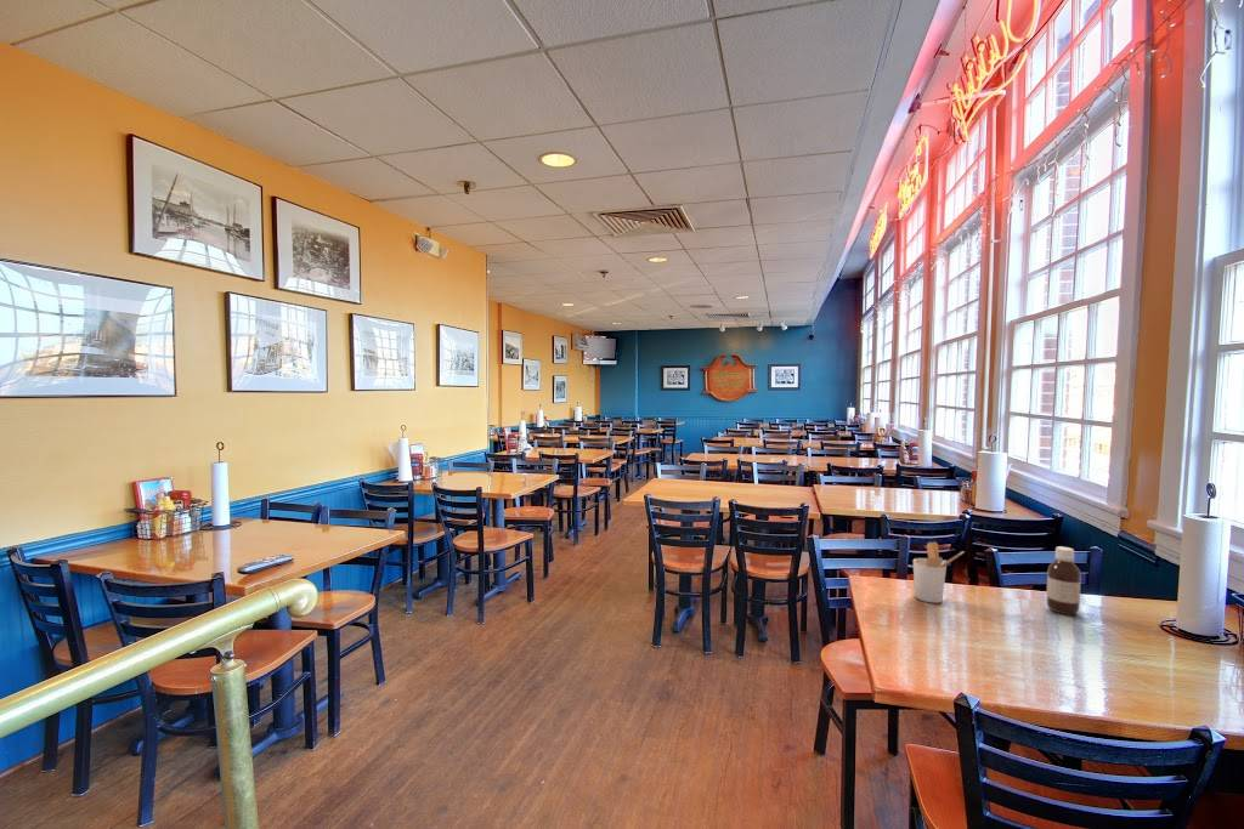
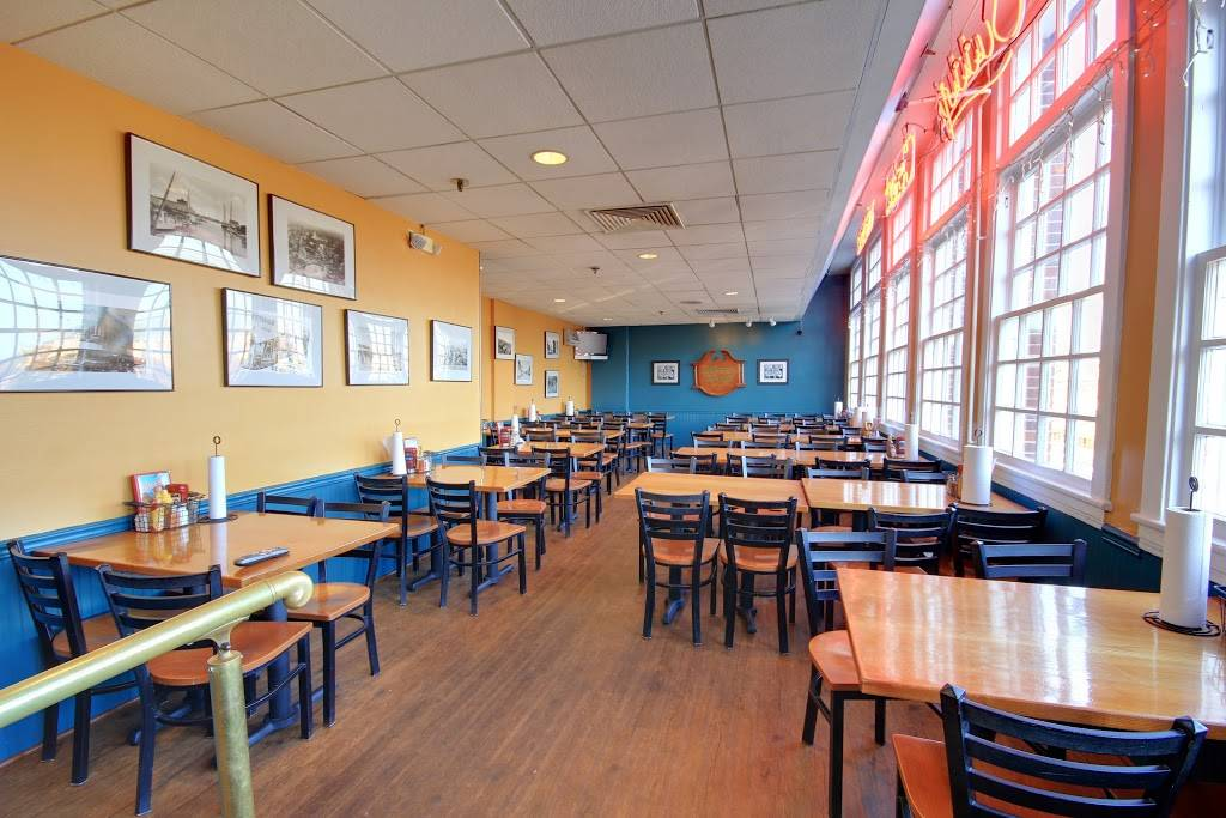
- utensil holder (938, 573)
- bottle (1063, 579)
